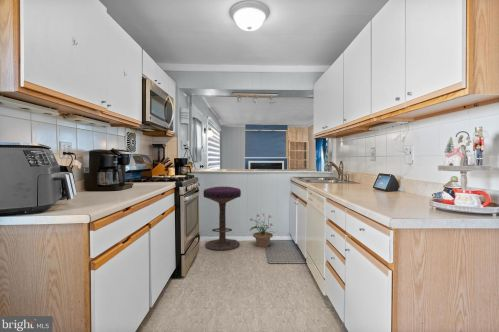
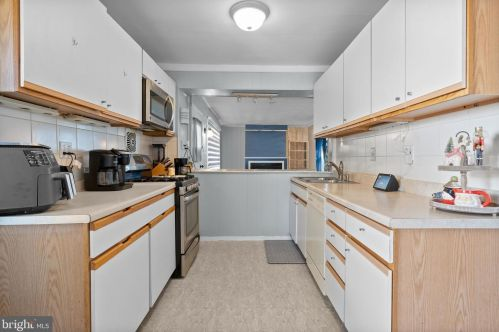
- stool (222, 215)
- potted plant (262, 229)
